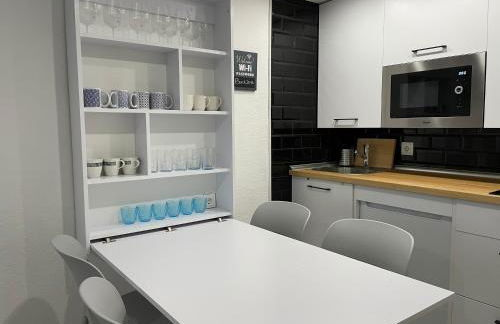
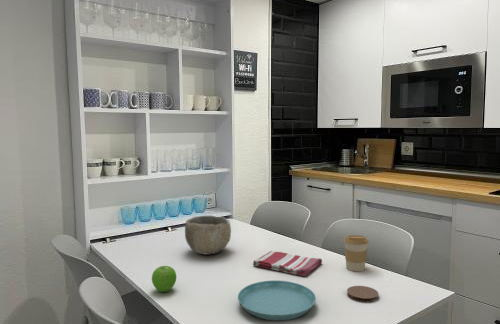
+ coffee cup (355, 251)
+ dish towel (287, 261)
+ saucer (276, 300)
+ fruit (164, 279)
+ coaster (362, 293)
+ bowl (208, 235)
